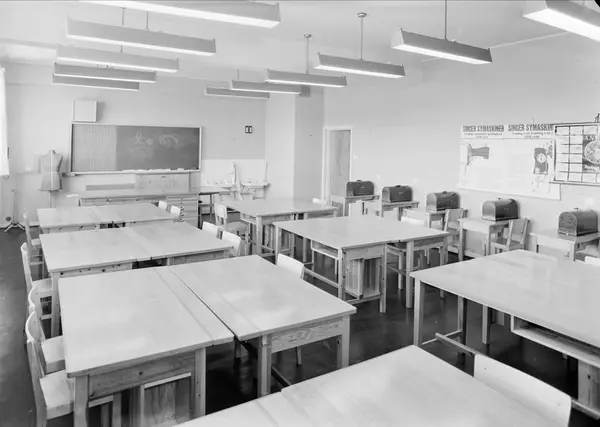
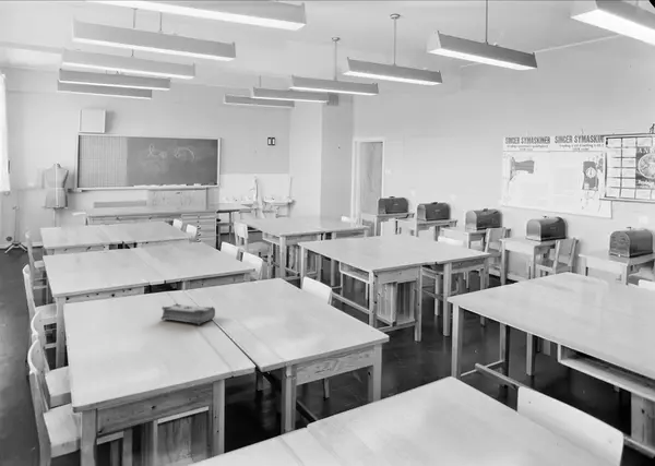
+ book (188, 312)
